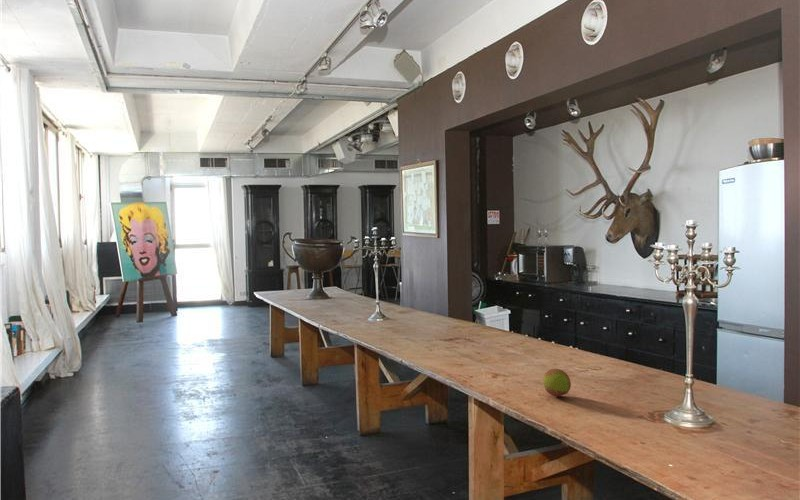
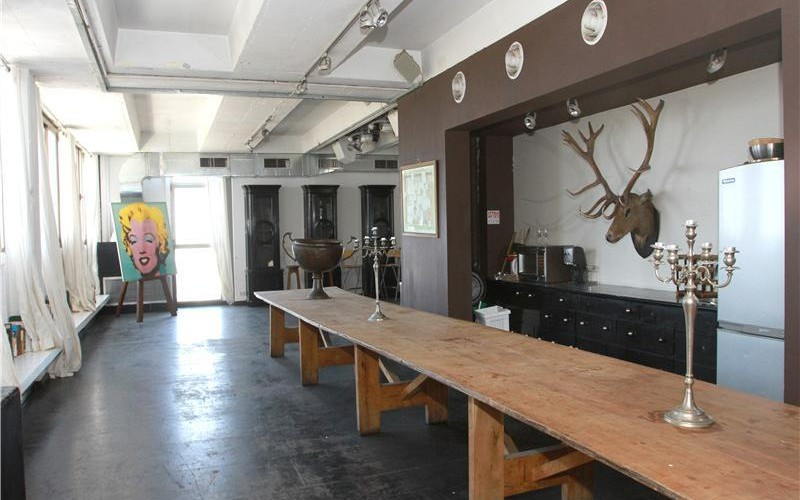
- fruit (557, 382)
